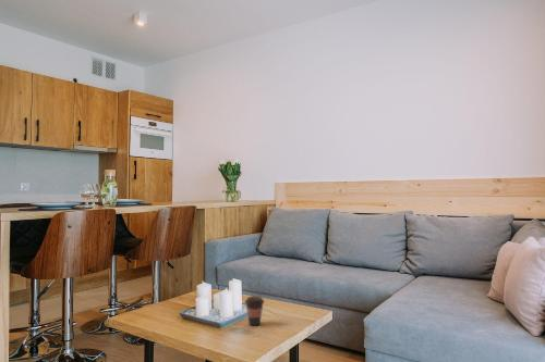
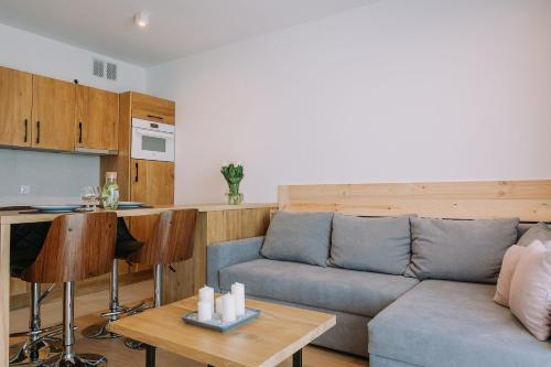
- coffee cup (254, 310)
